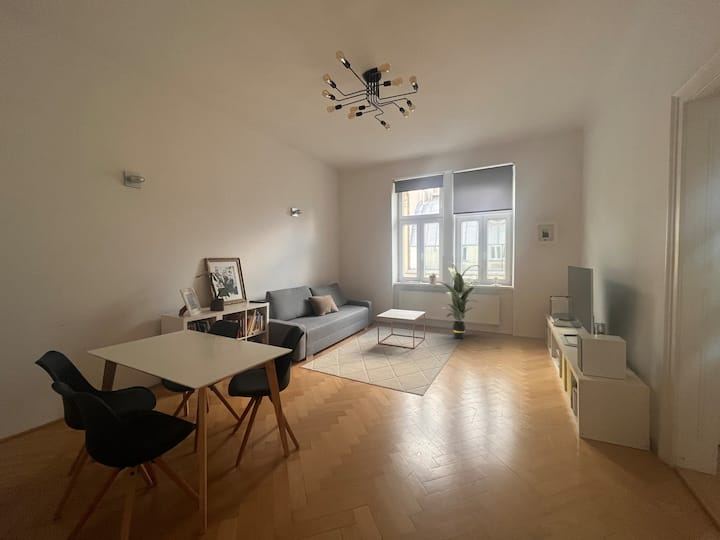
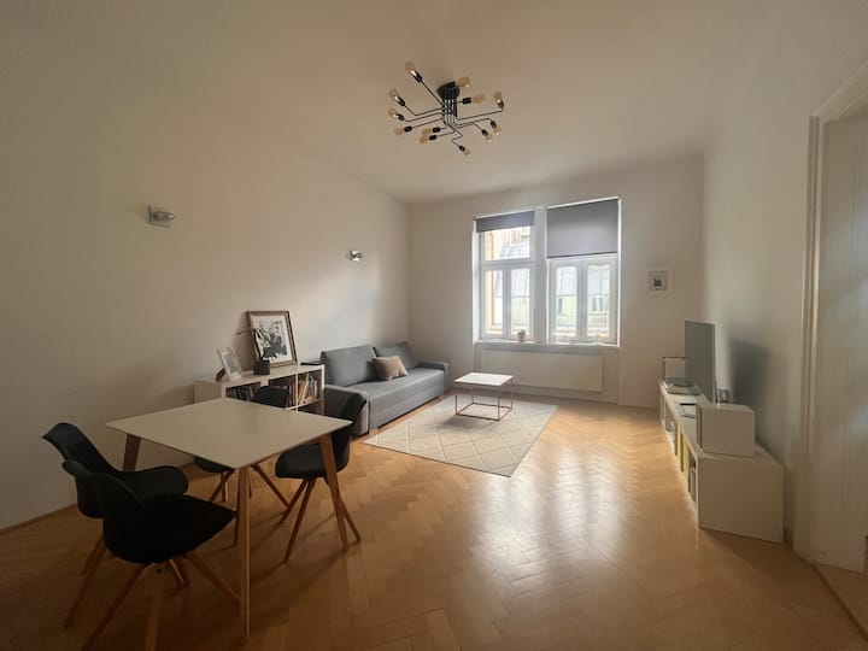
- indoor plant (456, 299)
